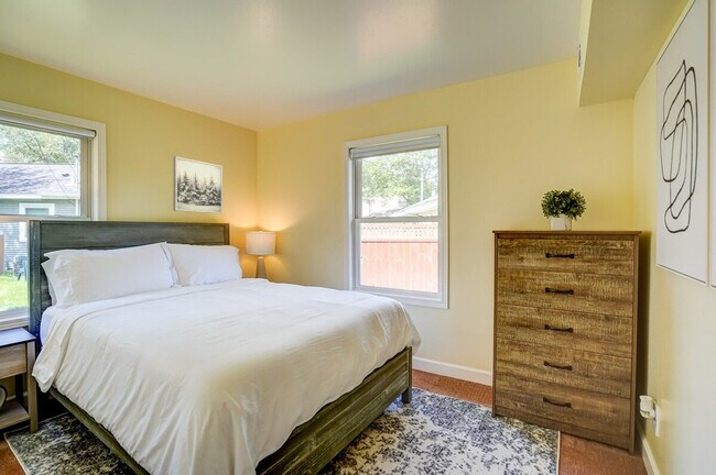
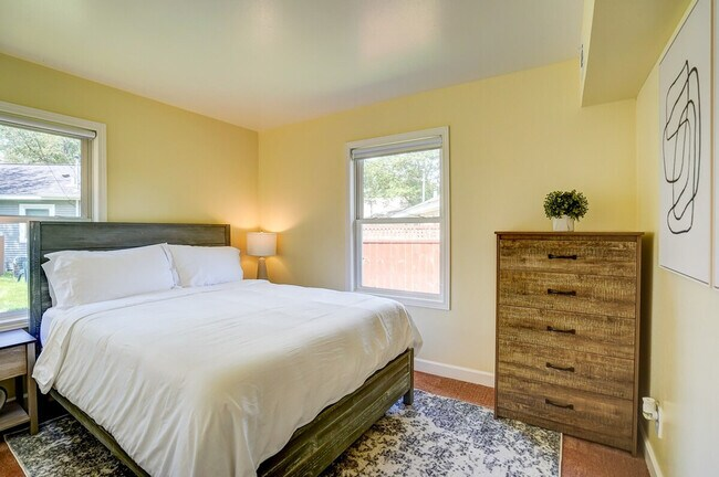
- wall art (199, 186)
